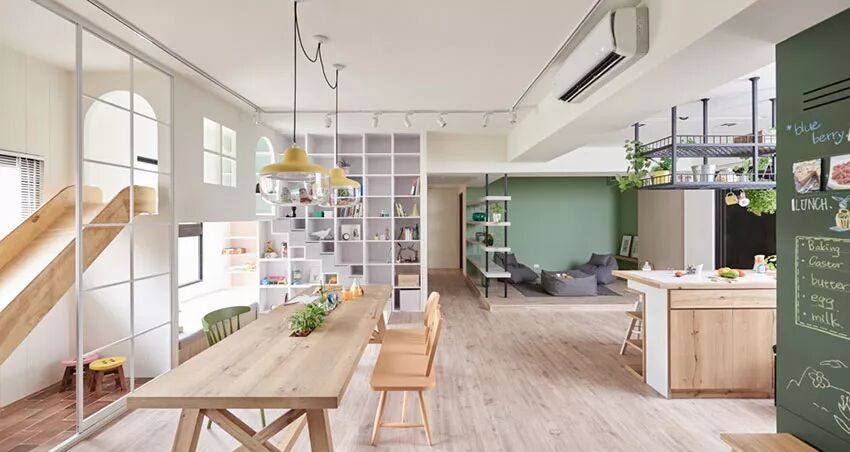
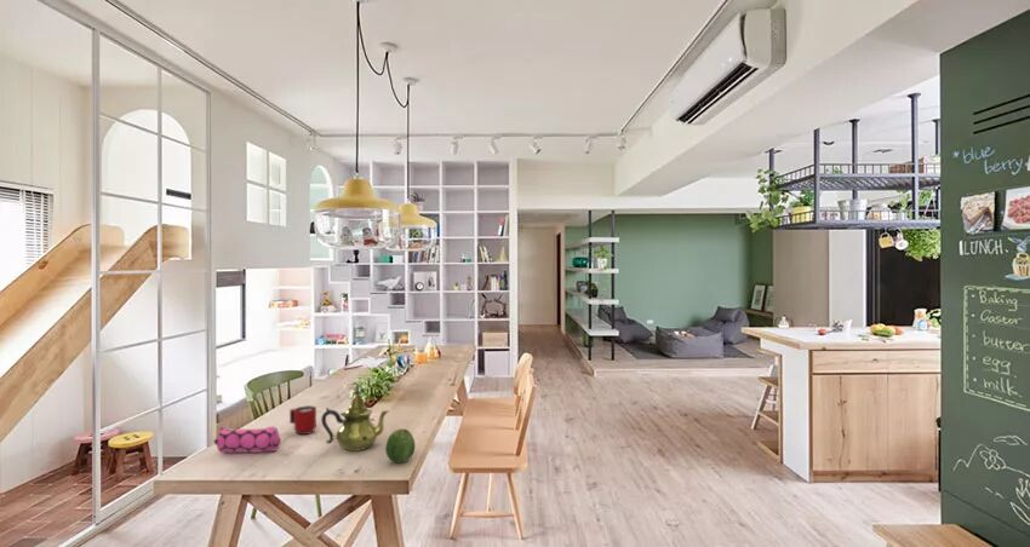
+ mug (302, 420)
+ pencil case (248, 438)
+ teapot (355, 415)
+ fruit (400, 444)
